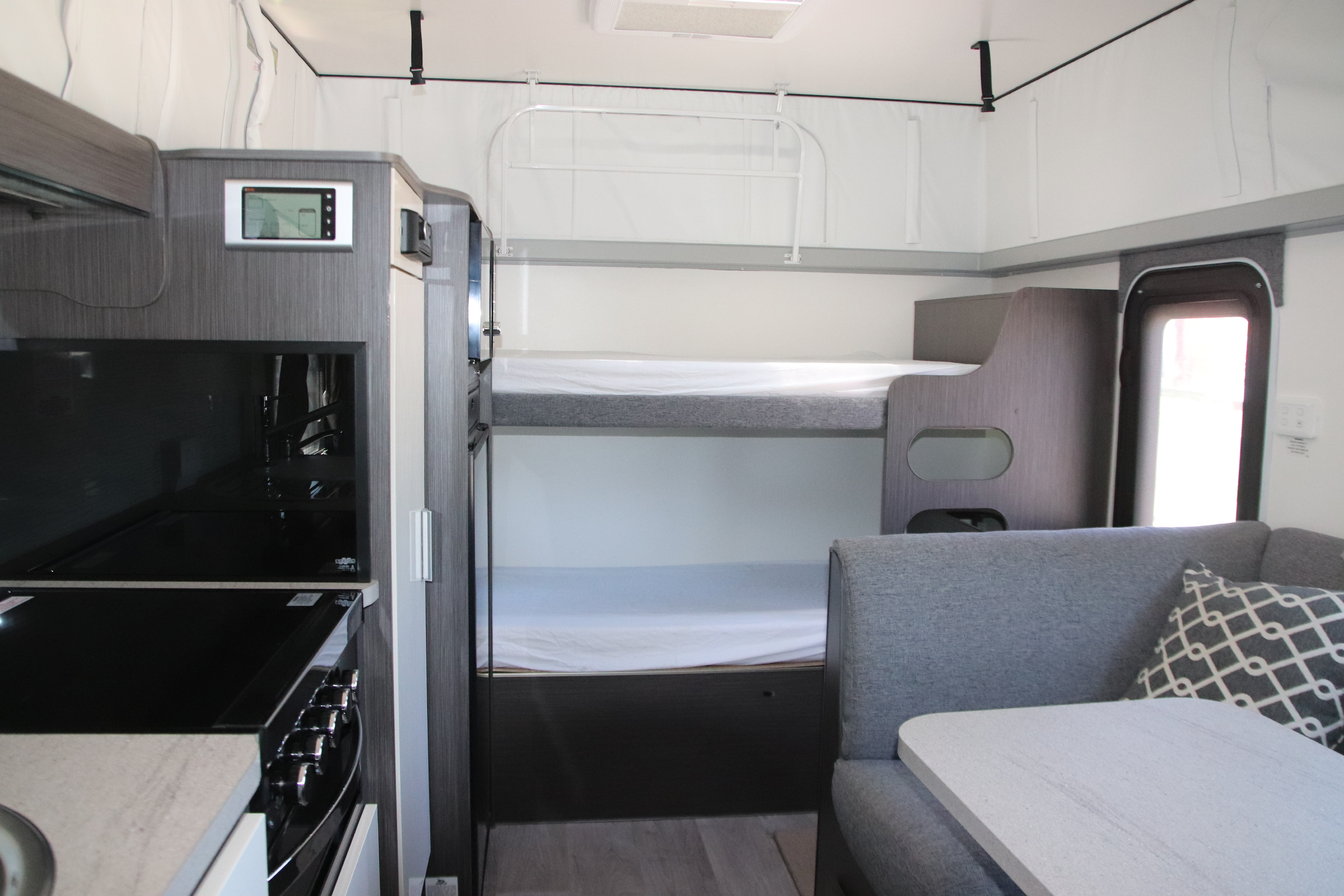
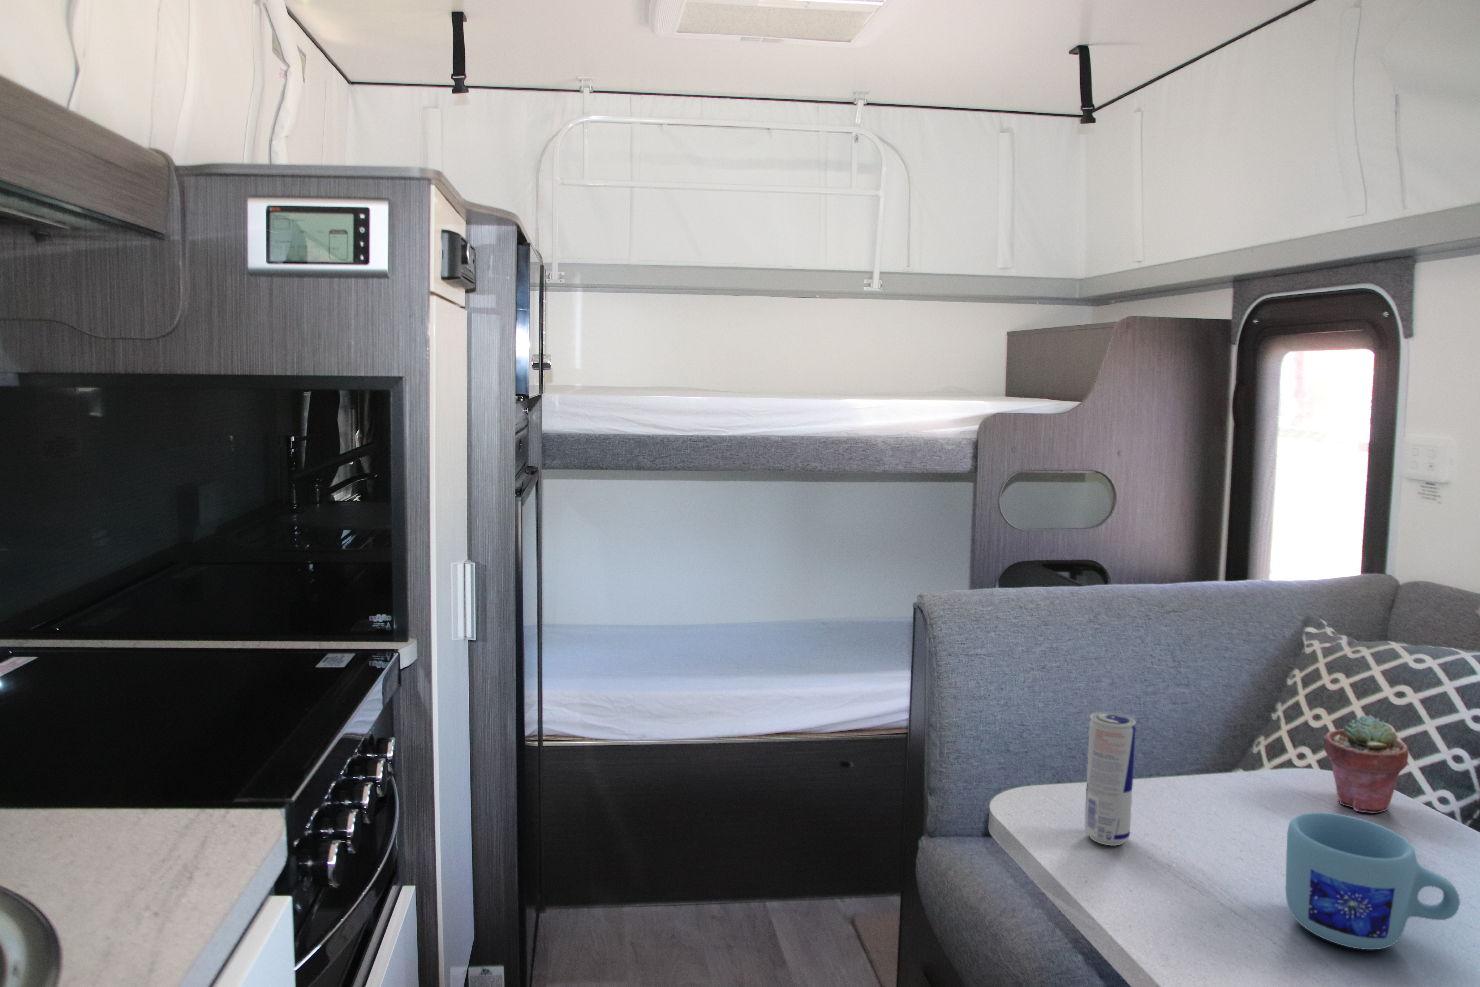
+ mug (1369, 888)
+ beverage can (1110, 778)
+ potted succulent (1365, 759)
